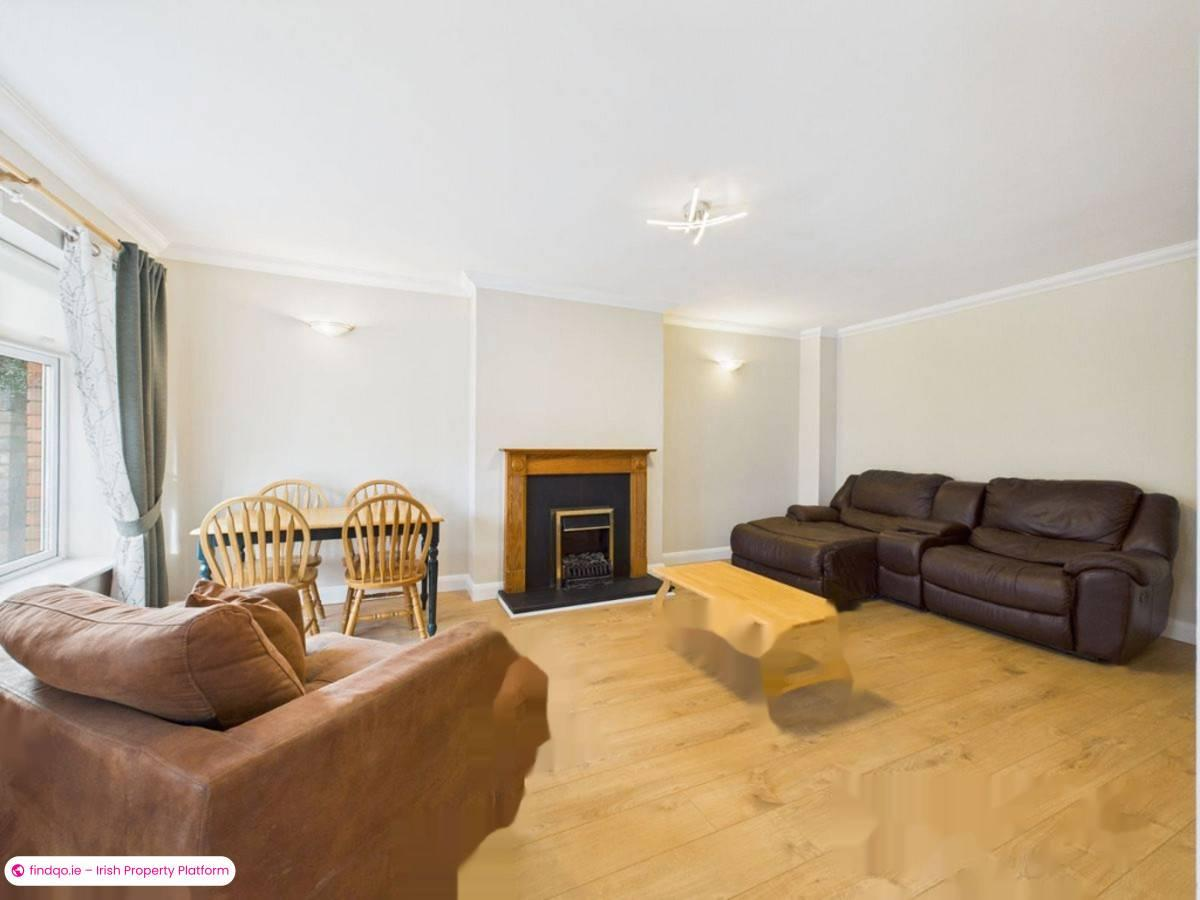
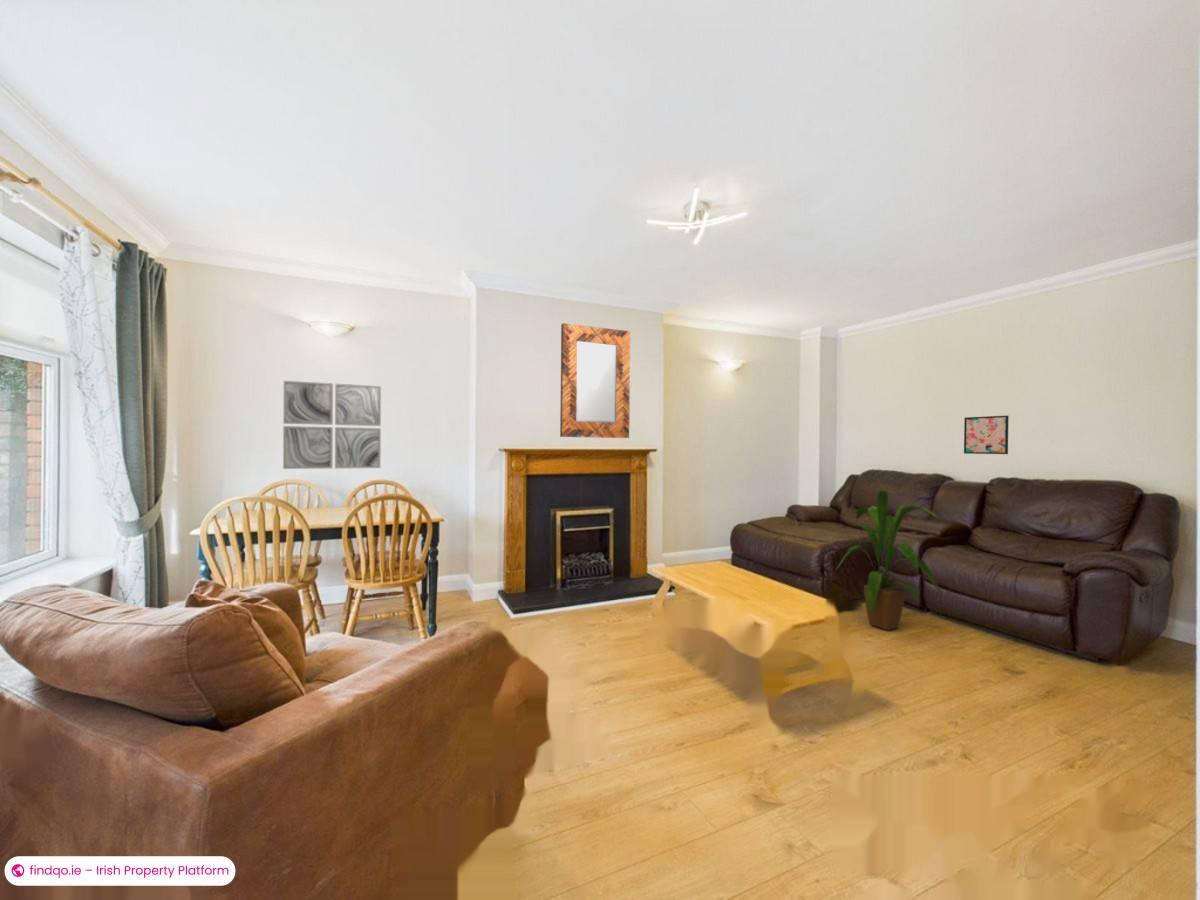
+ wall art (985, 435)
+ house plant (893, 555)
+ home mirror (596, 382)
+ wall art (332, 427)
